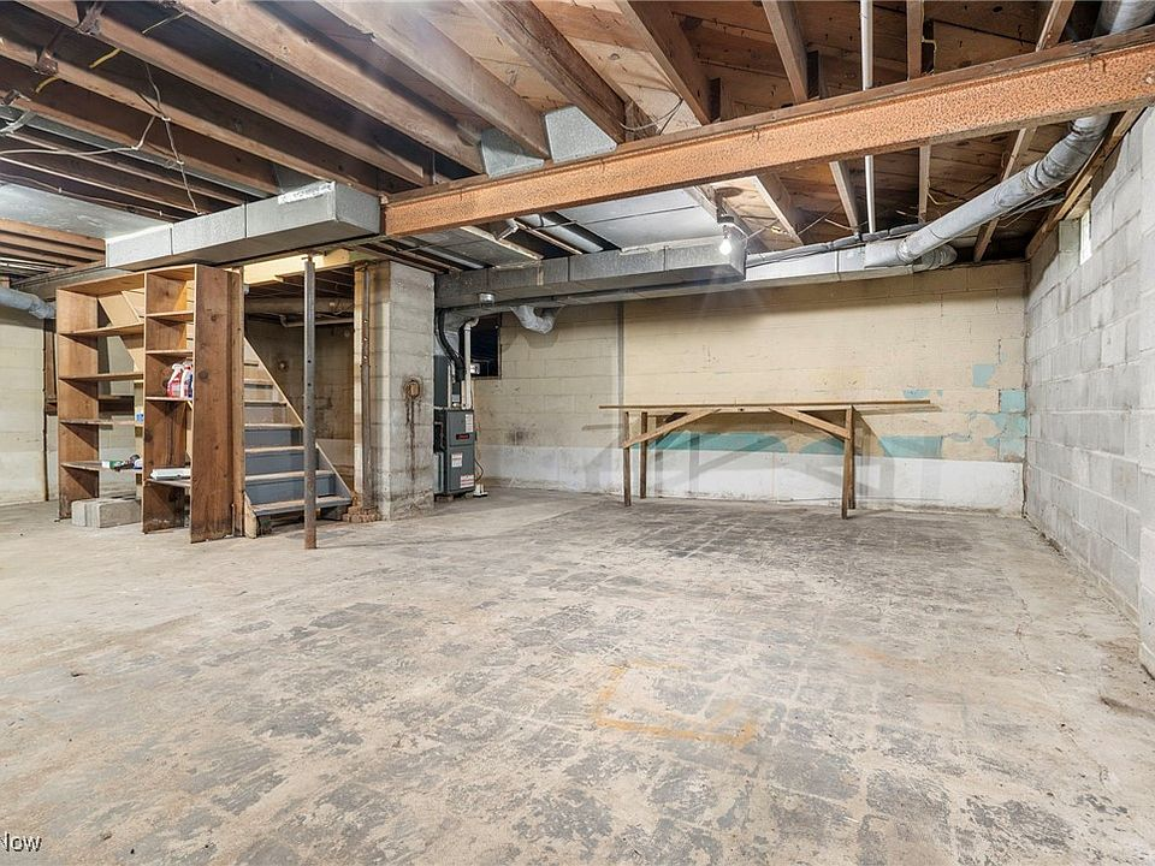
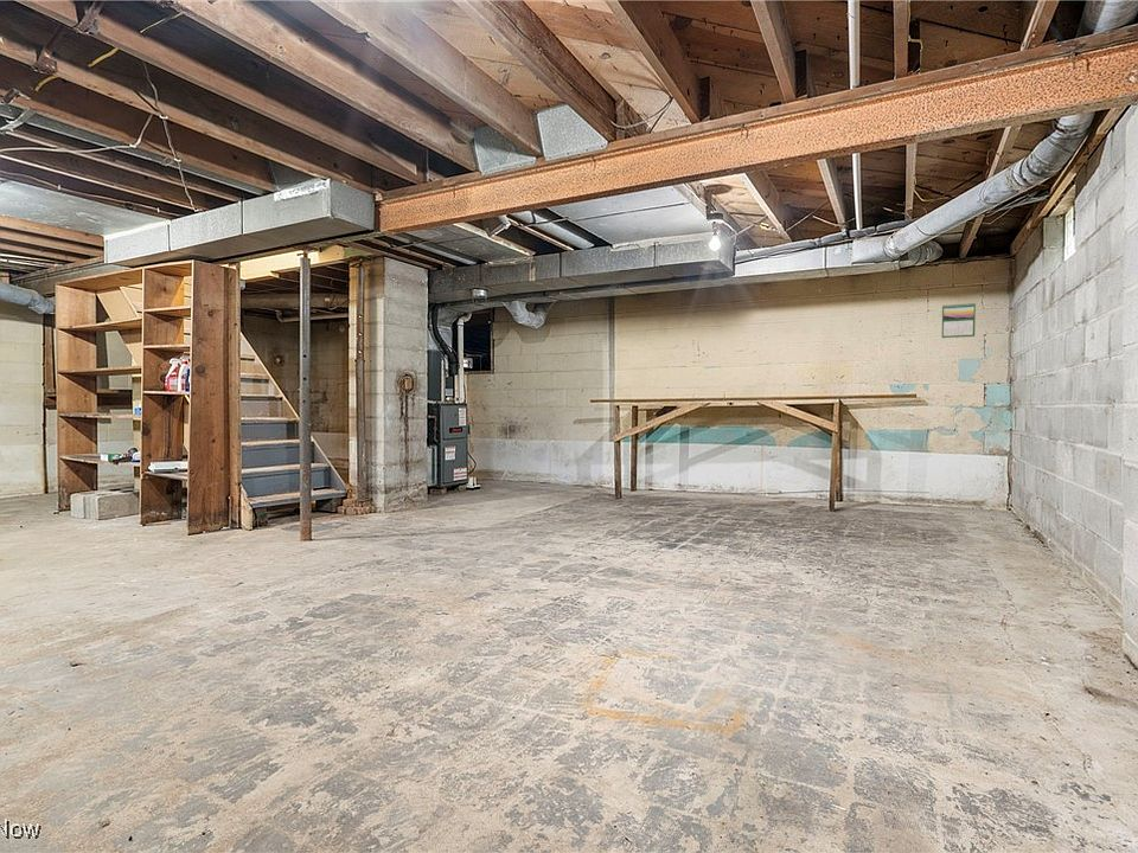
+ calendar (958, 320)
